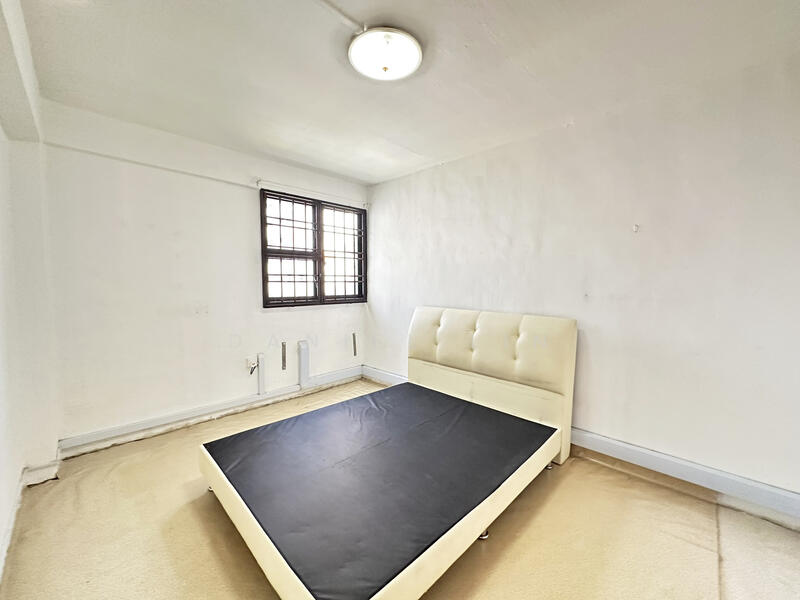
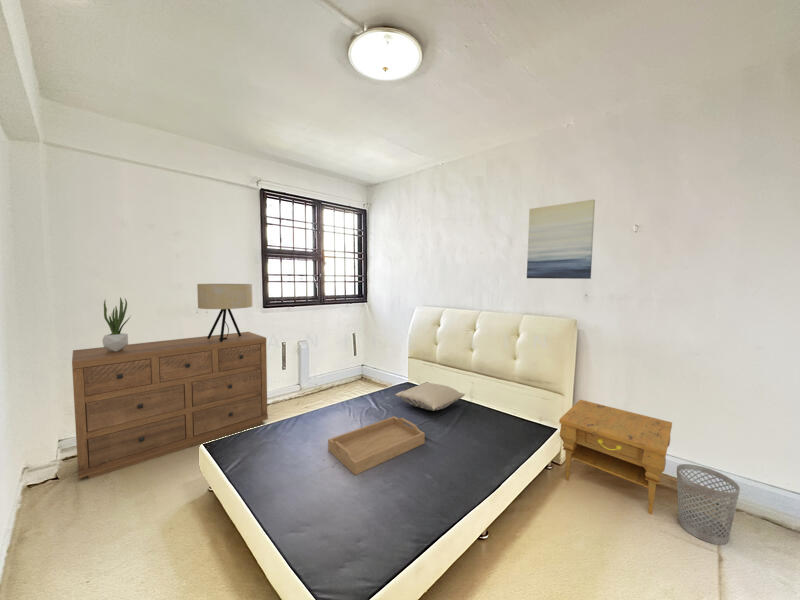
+ dresser (182, 391)
+ wastebasket (704, 504)
+ potted plant (116, 323)
+ serving tray (377, 439)
+ pillow (429, 395)
+ wall art (558, 241)
+ nightstand (613, 451)
+ table lamp (225, 311)
